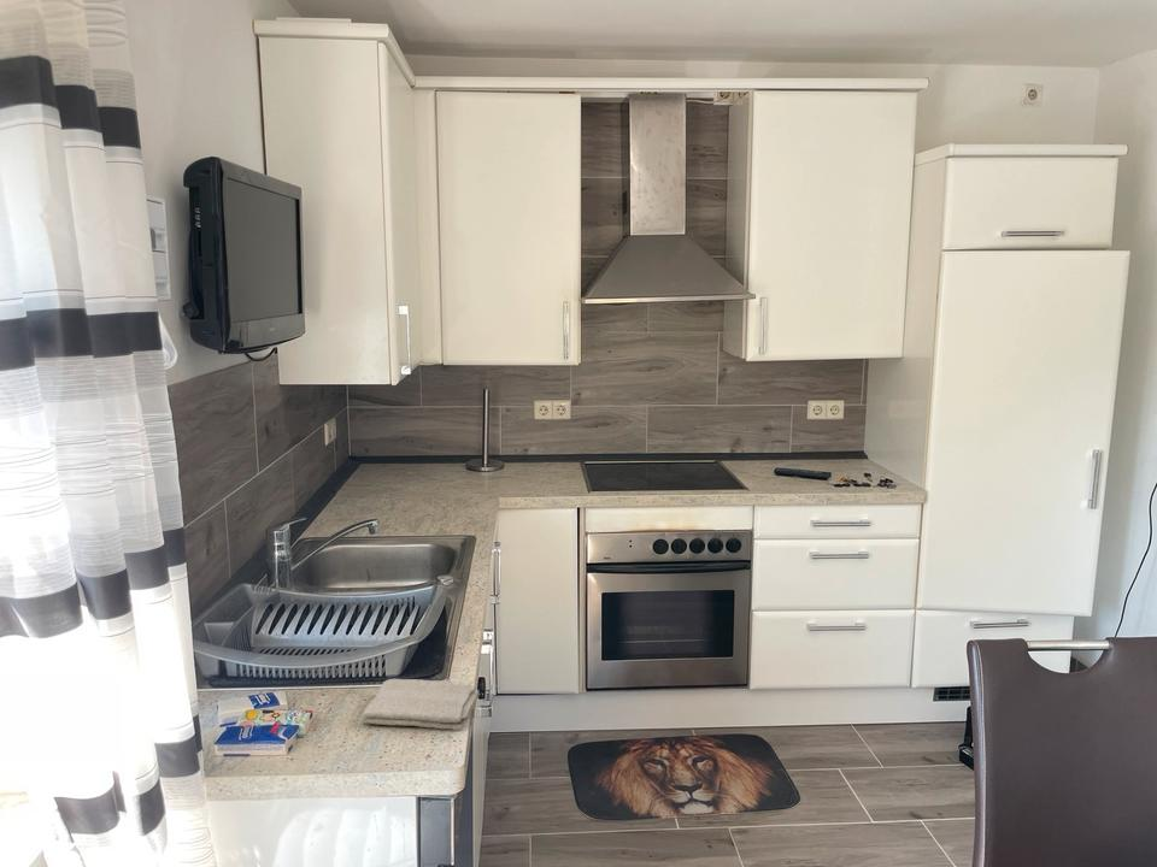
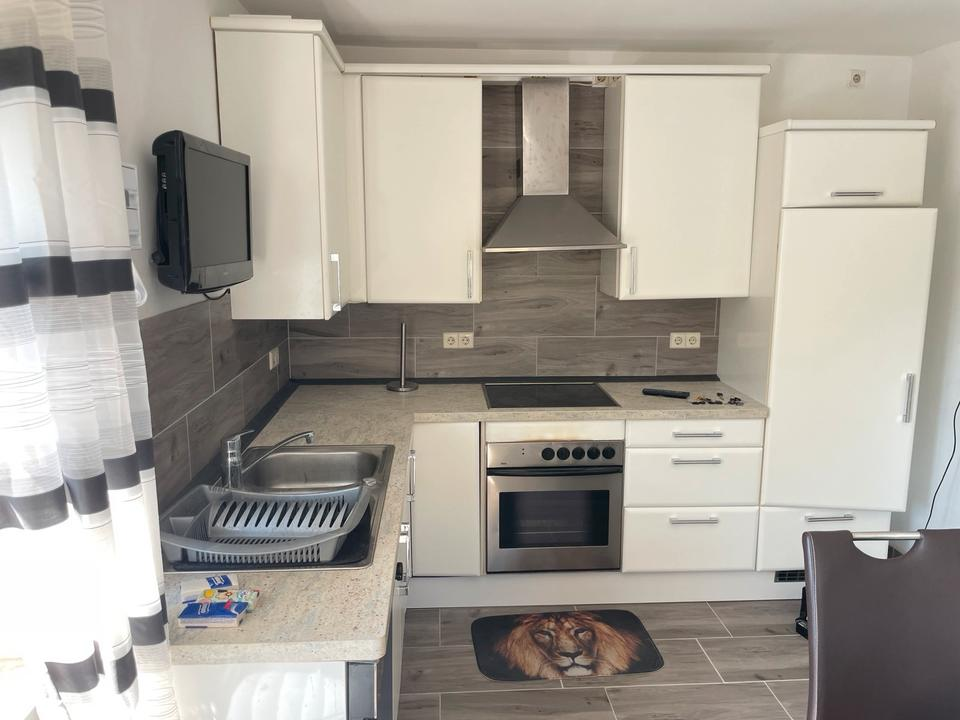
- washcloth (422, 702)
